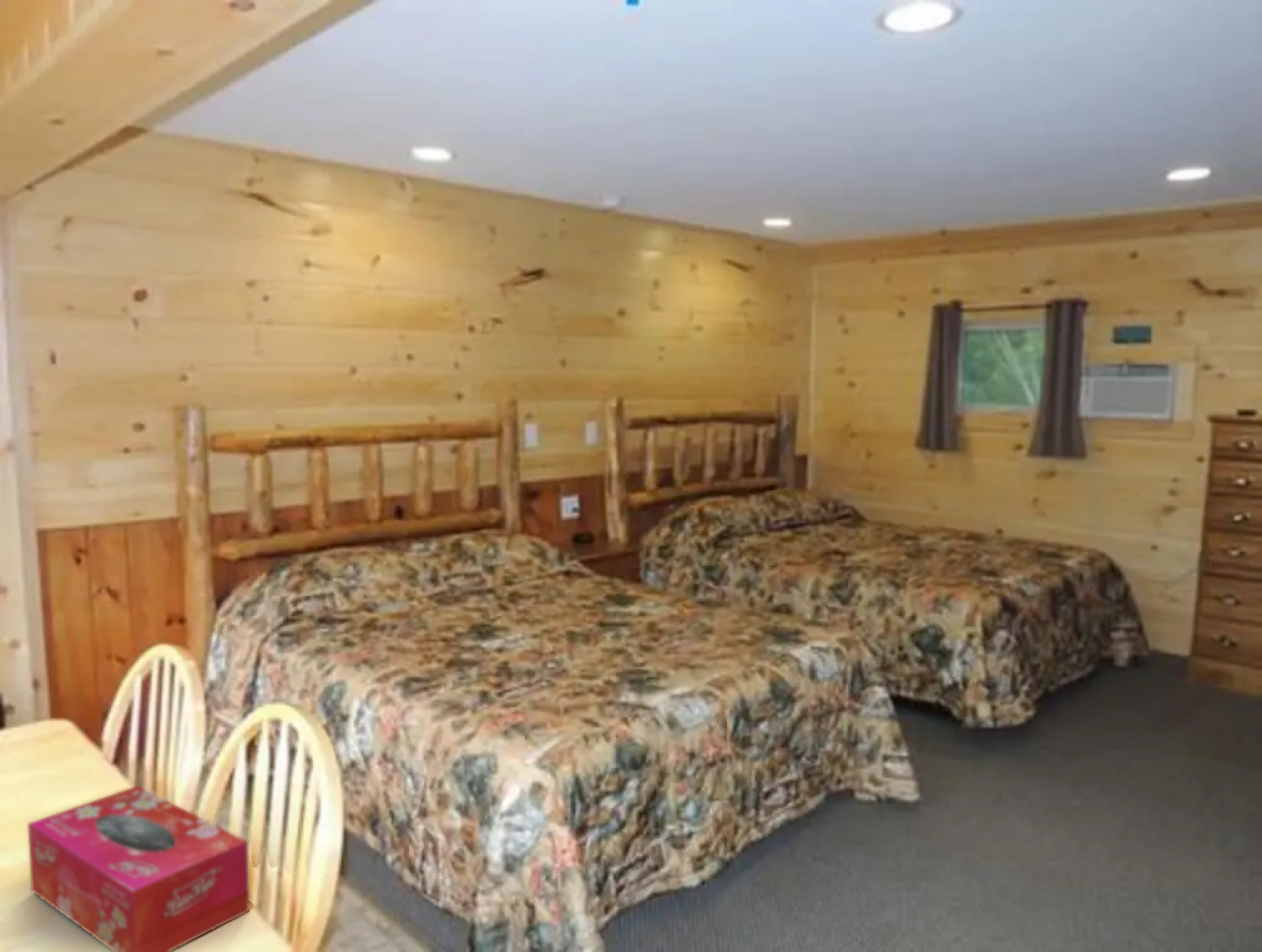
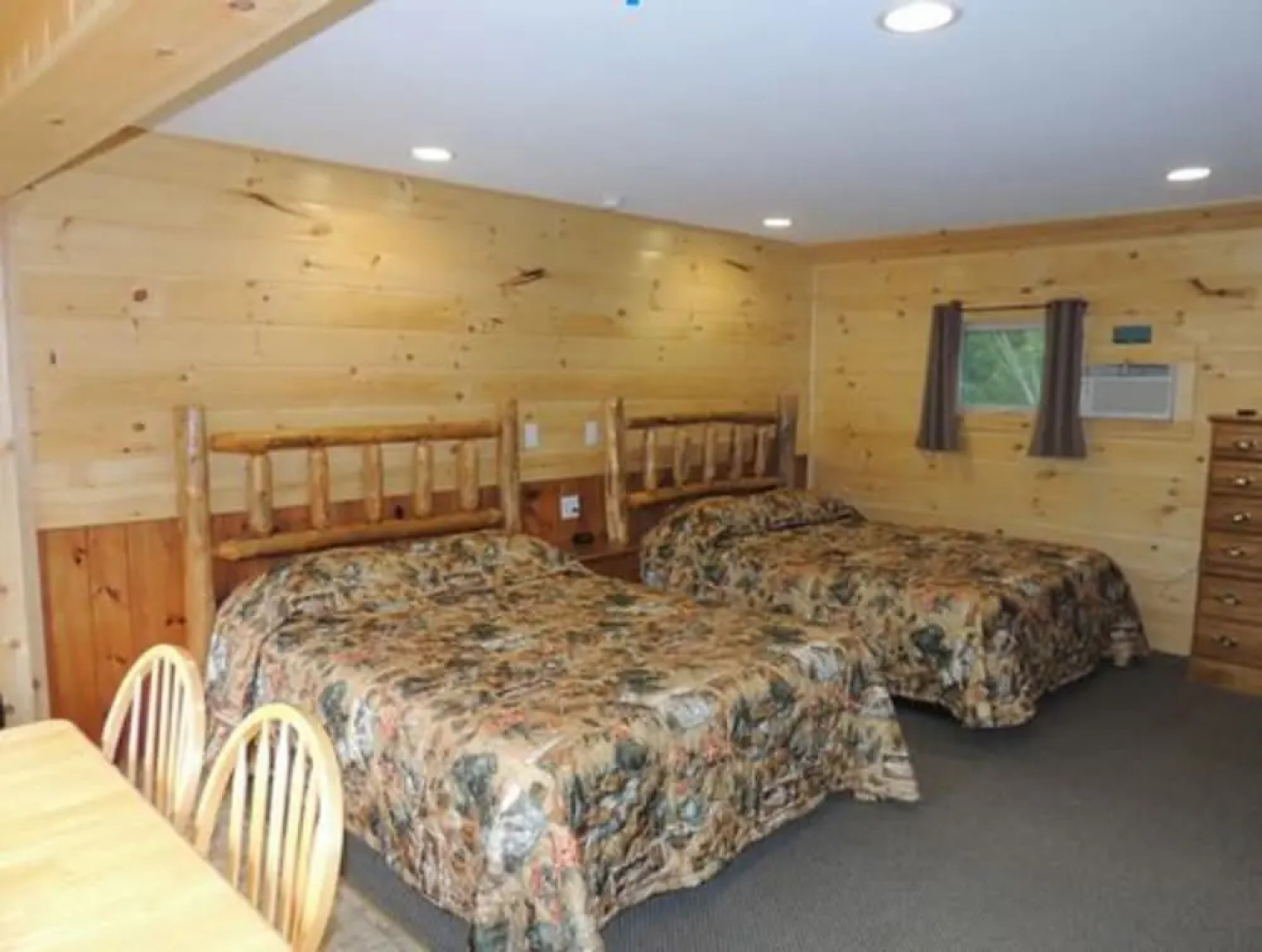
- tissue box (137, 866)
